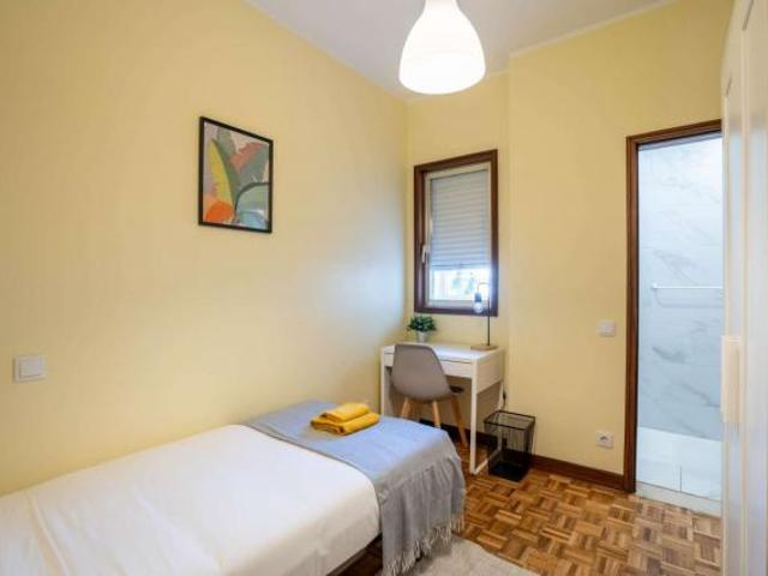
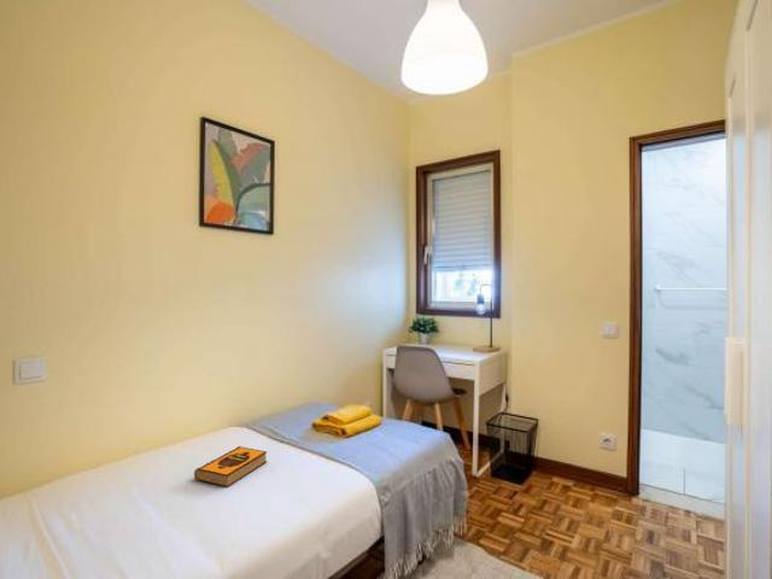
+ hardback book (232, 464)
